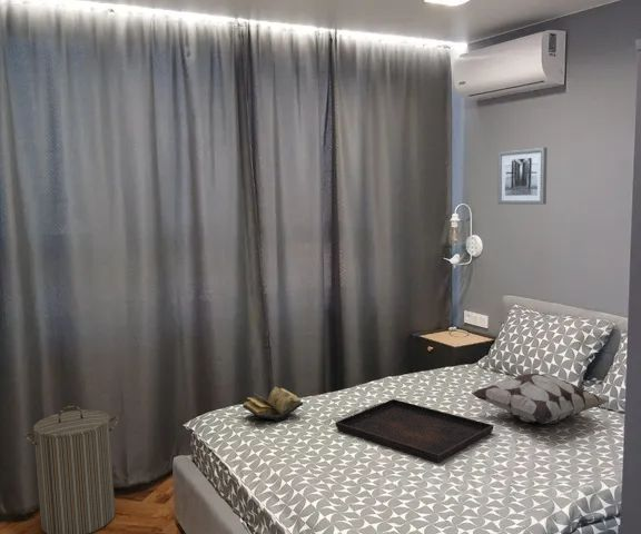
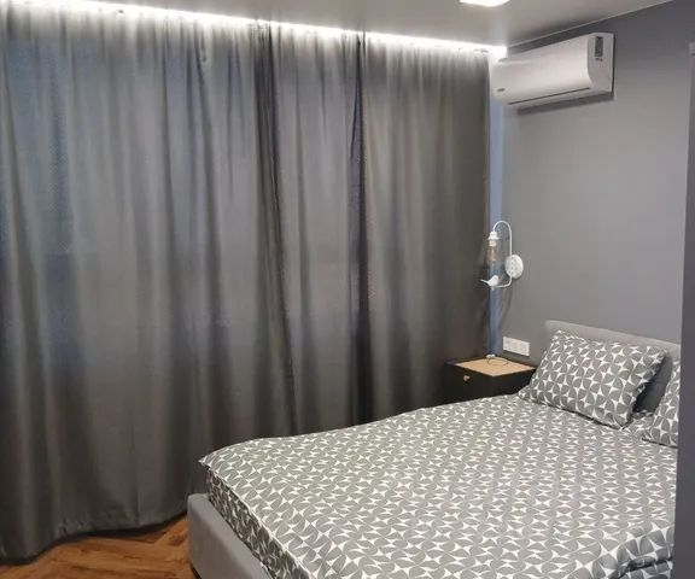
- book (273, 404)
- laundry hamper (75, 463)
- decorative pillow (538, 396)
- serving tray (413, 427)
- wall art (521, 177)
